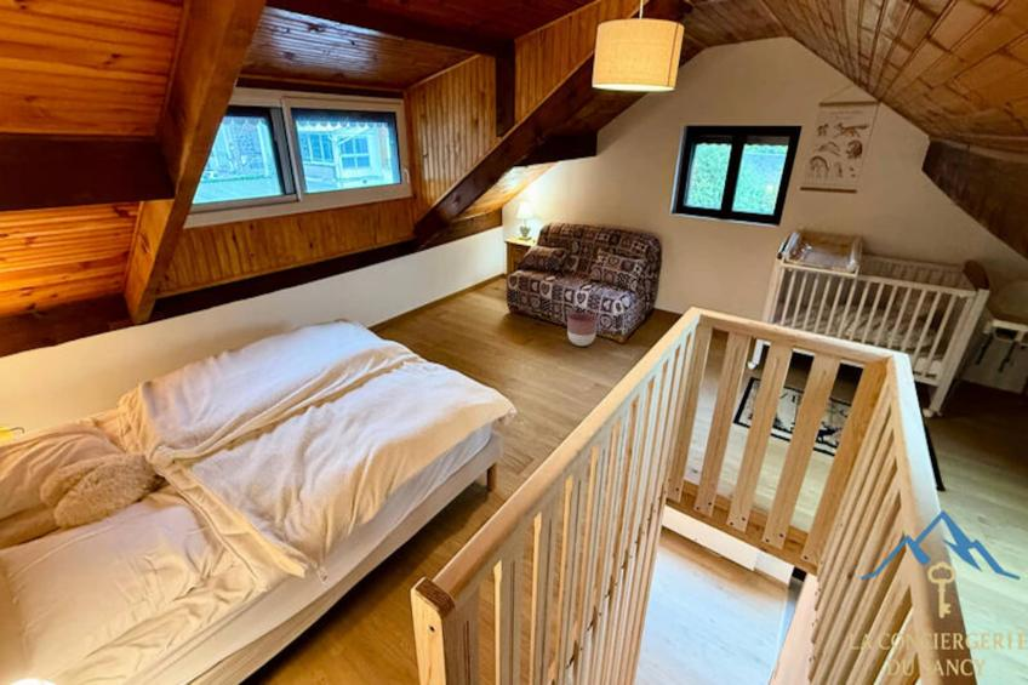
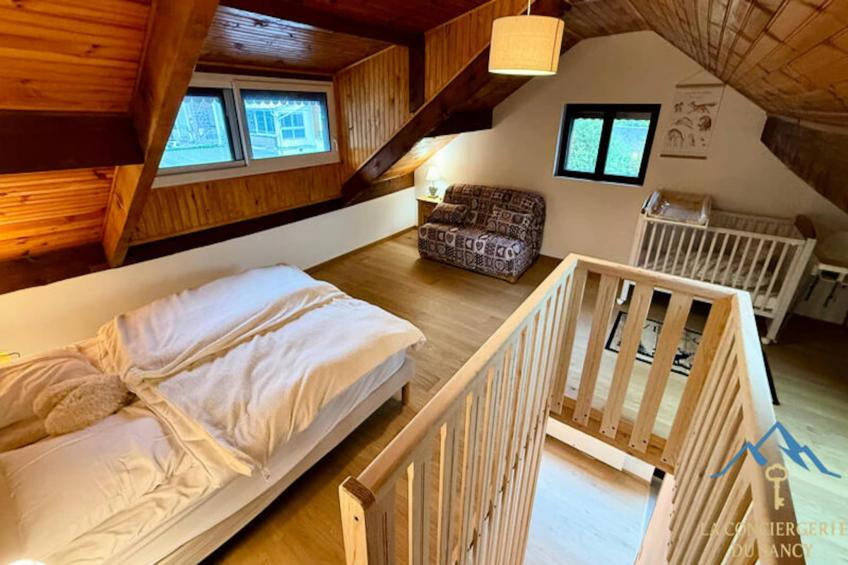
- planter (581, 330)
